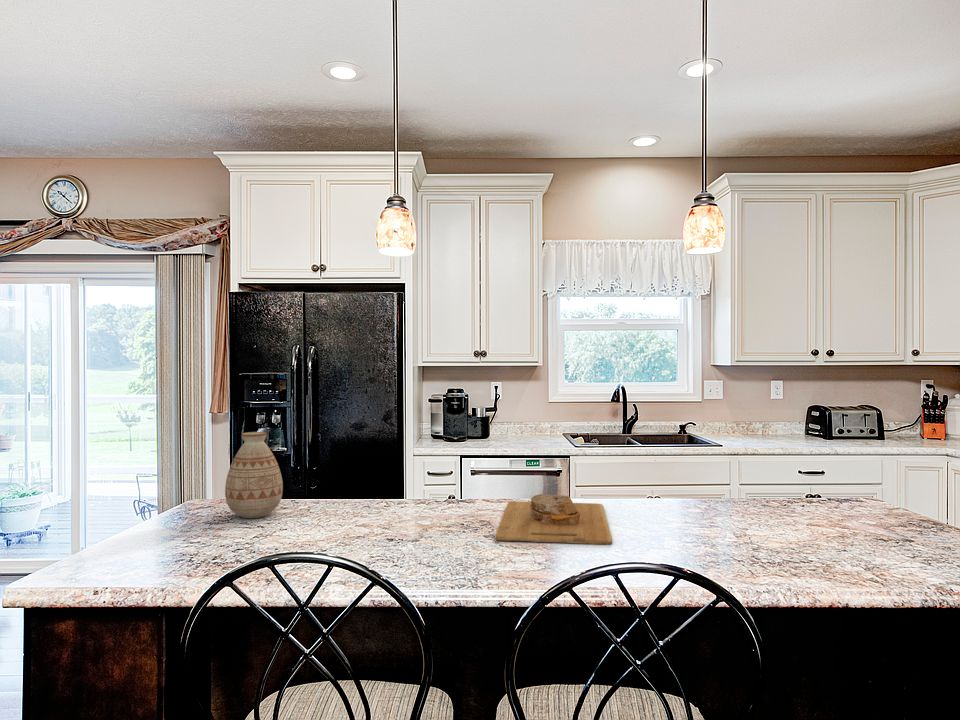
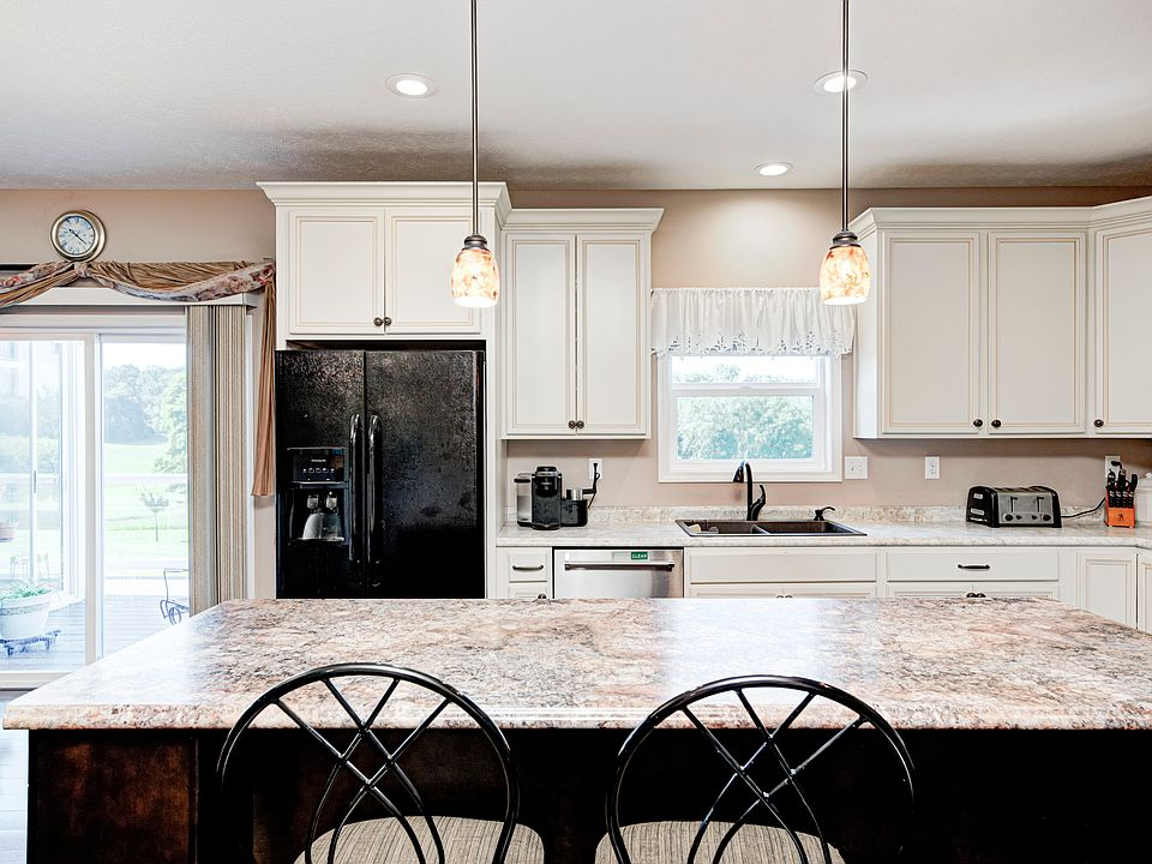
- vase (254, 474)
- cutting board (554, 508)
